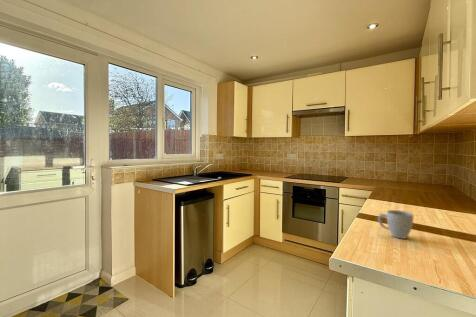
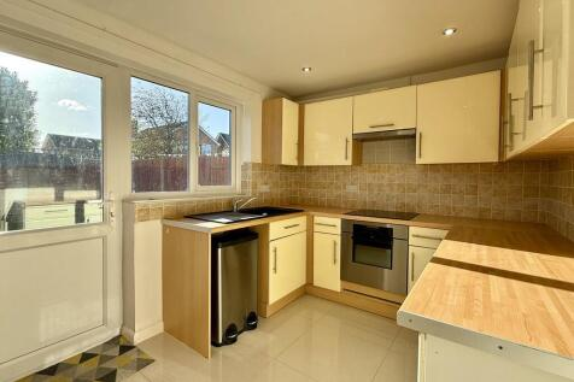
- mug (394, 223)
